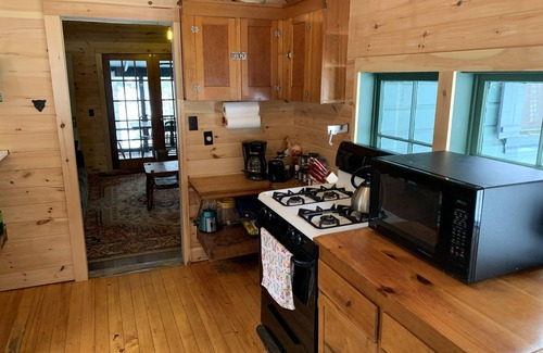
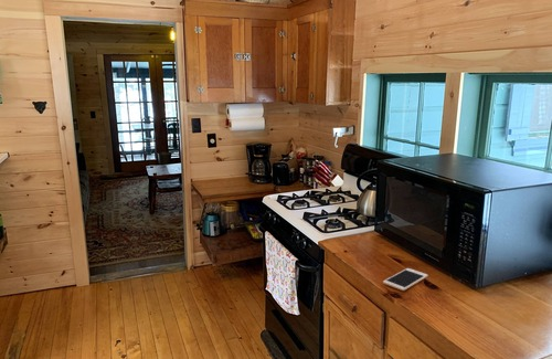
+ cell phone (405, 278)
